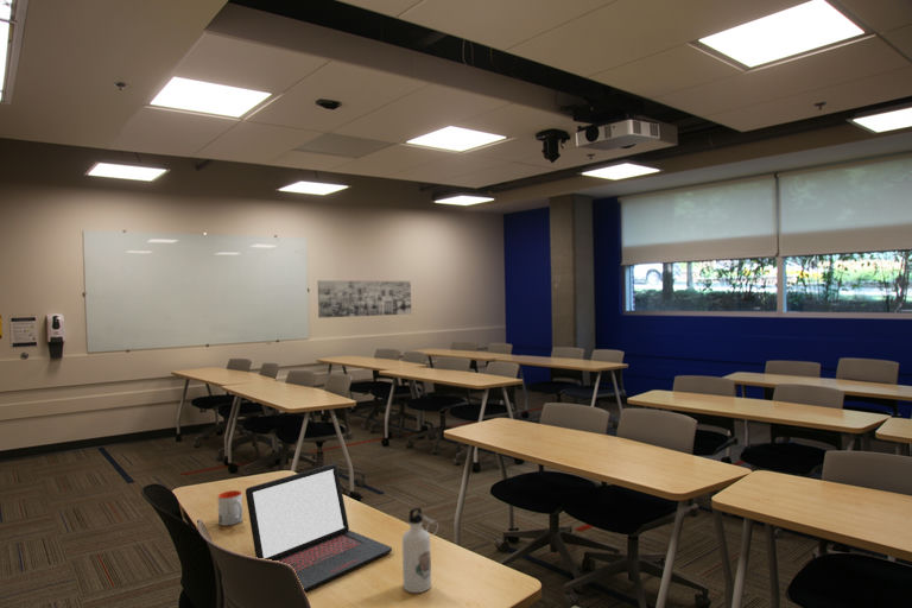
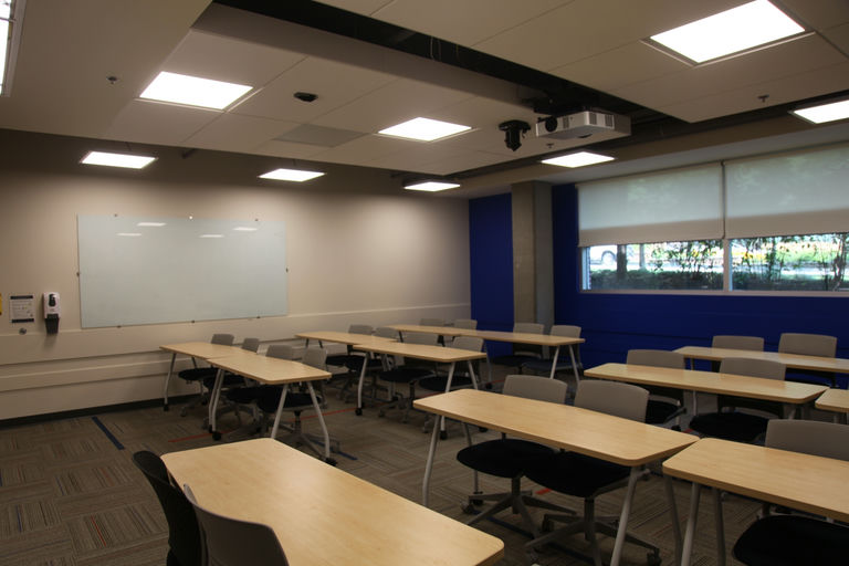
- wall art (367, 298)
- laptop (319, 520)
- mug (233, 508)
- water bottle (422, 544)
